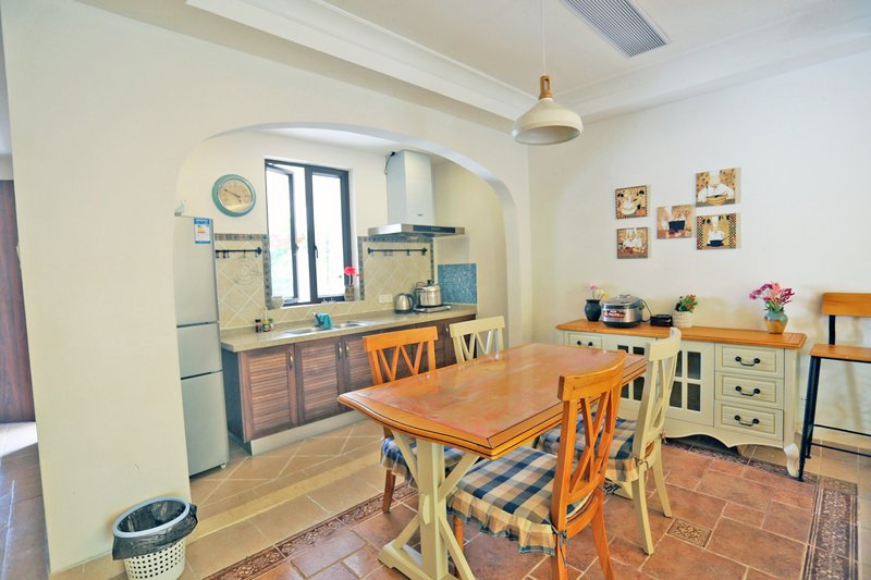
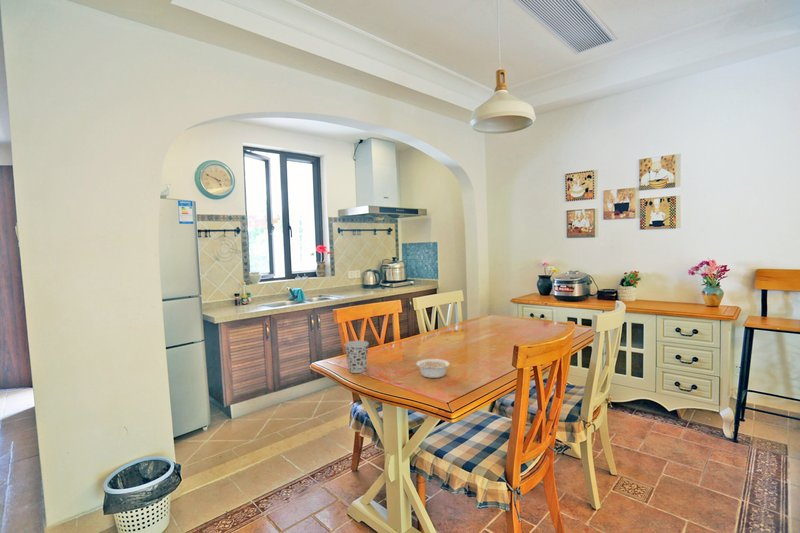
+ legume (434, 367)
+ cup (357, 356)
